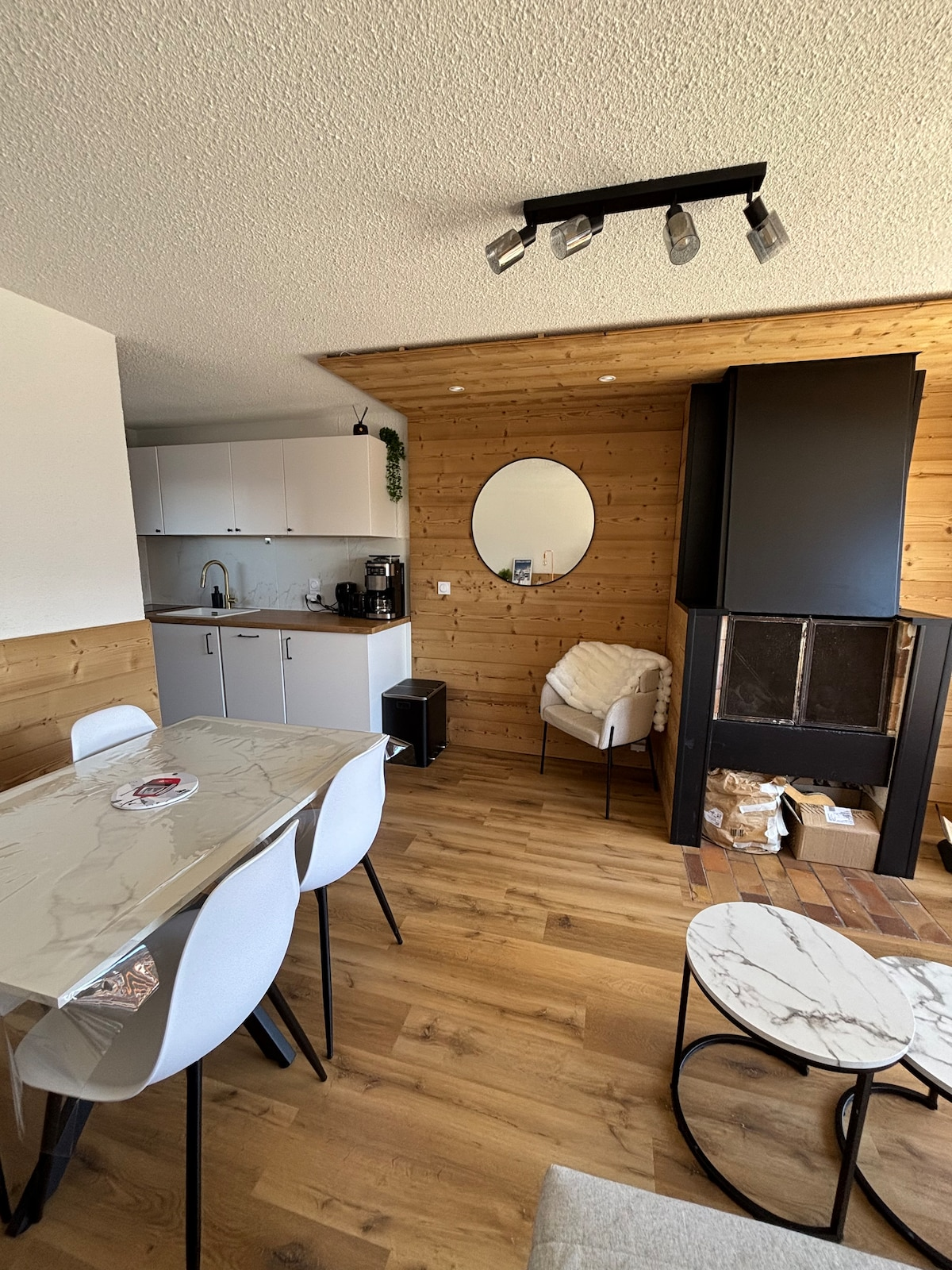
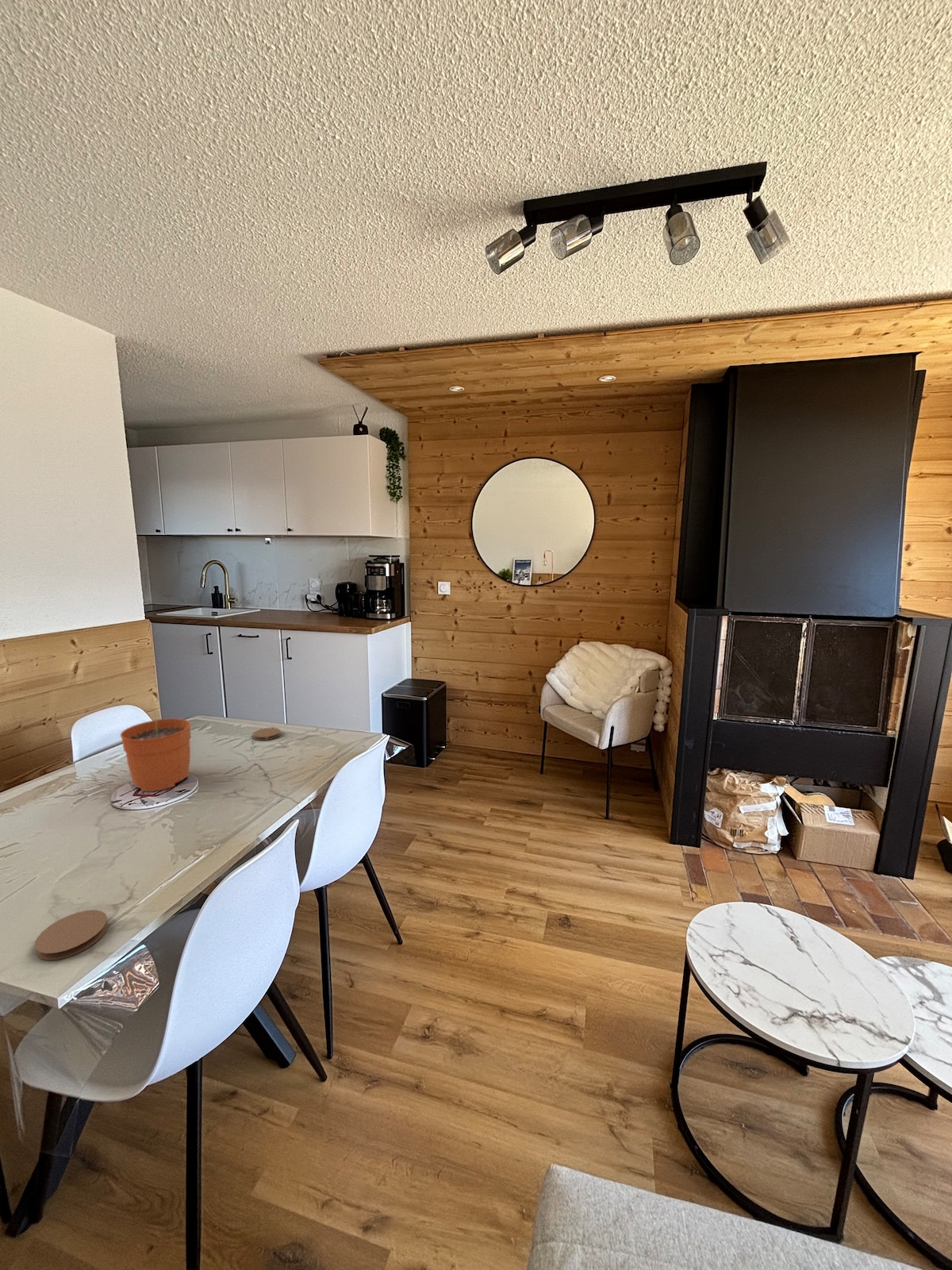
+ plant pot (158, 741)
+ coaster (72, 933)
+ coaster (267, 733)
